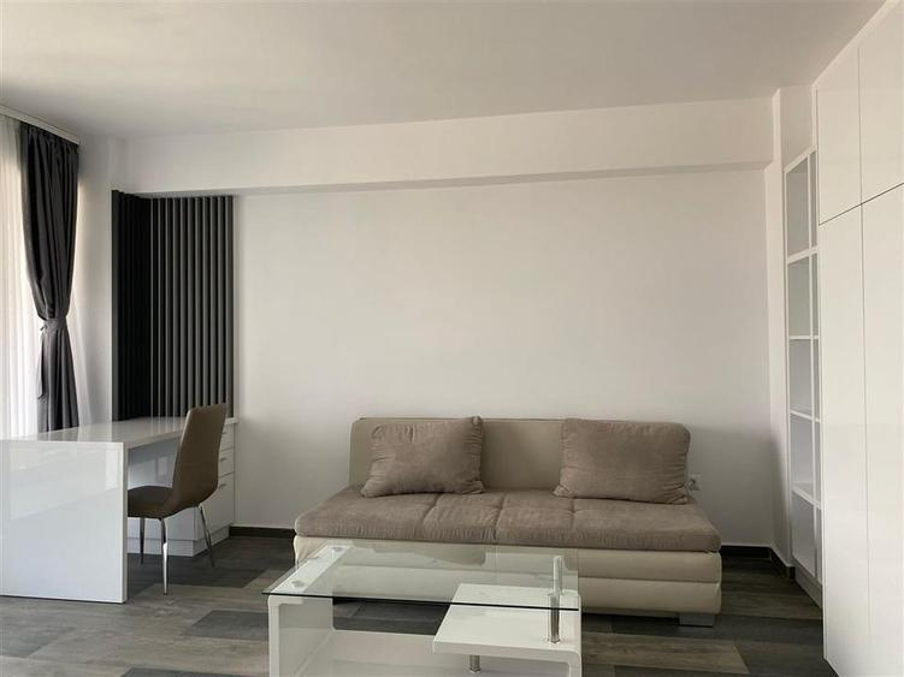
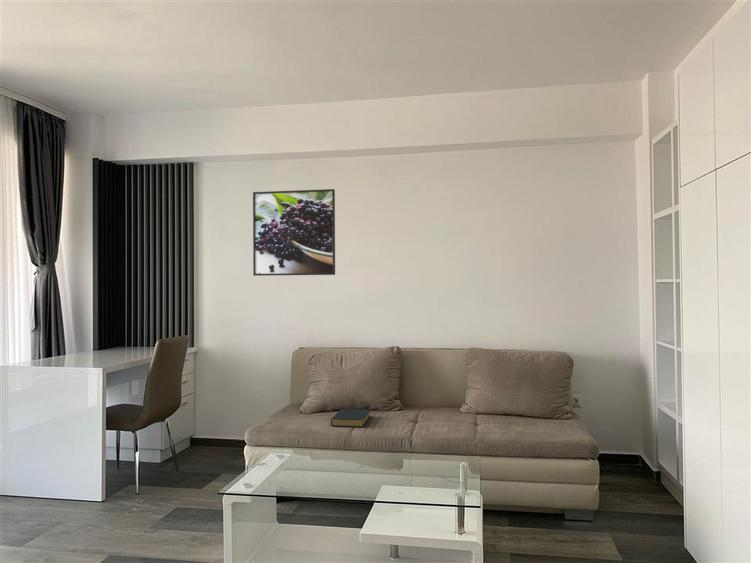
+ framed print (293, 232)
+ hardback book (351, 417)
